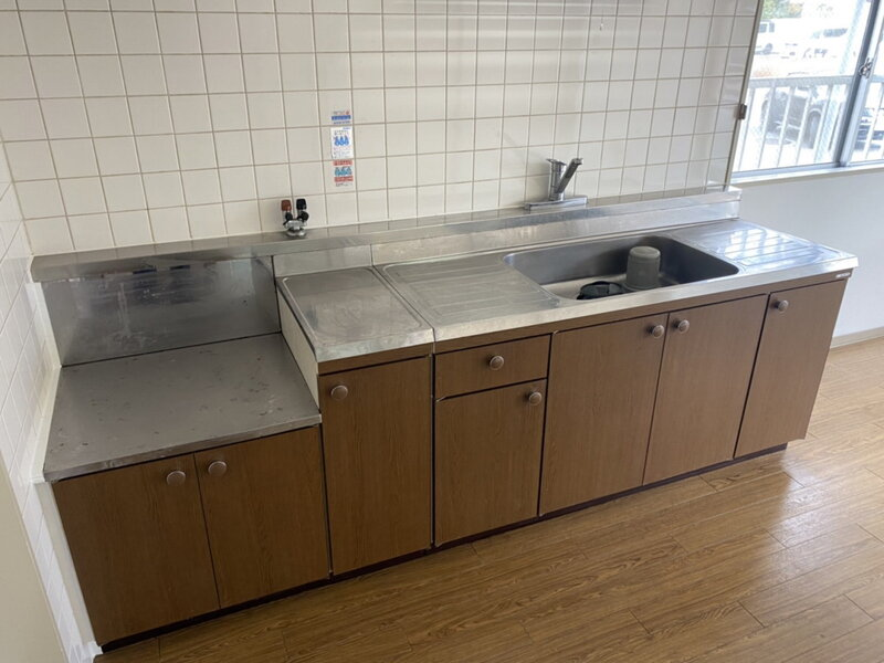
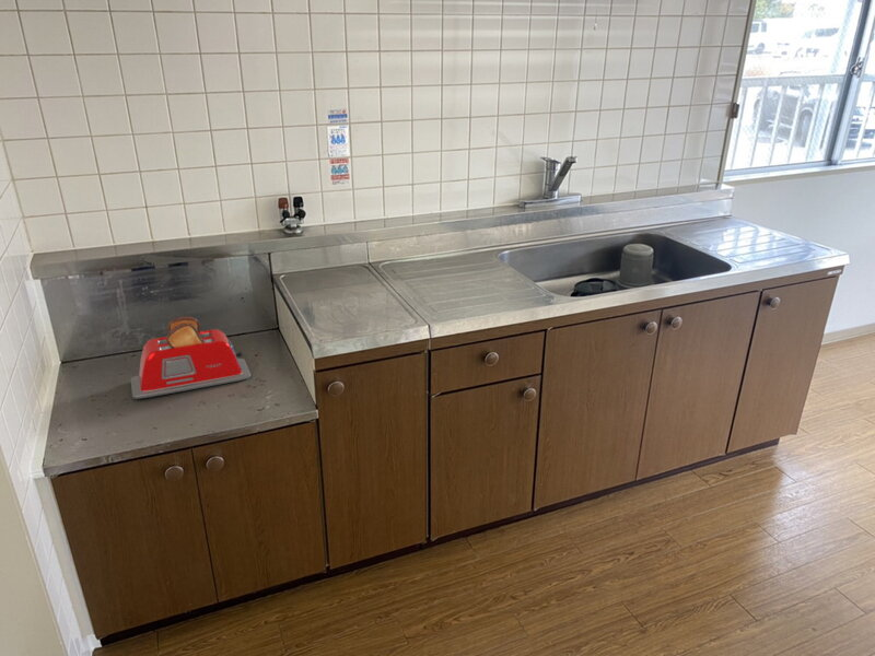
+ toaster (187, 350)
